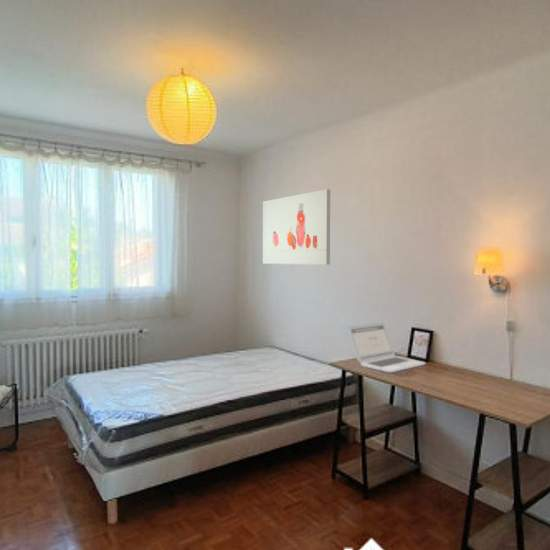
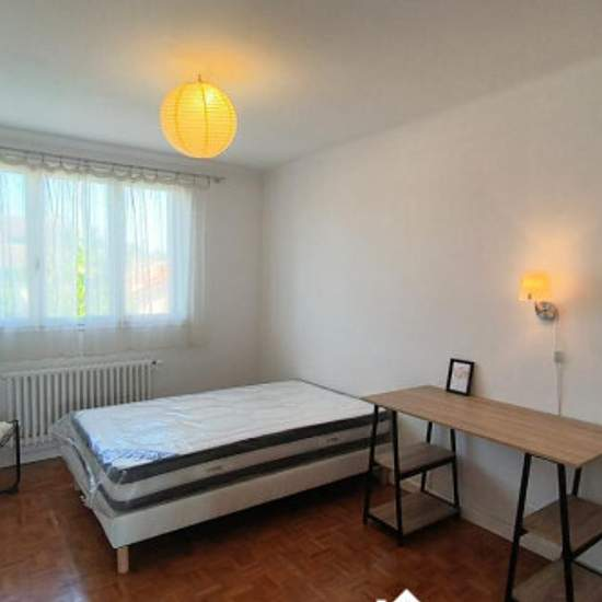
- wall art (293, 230)
- laptop (386, 345)
